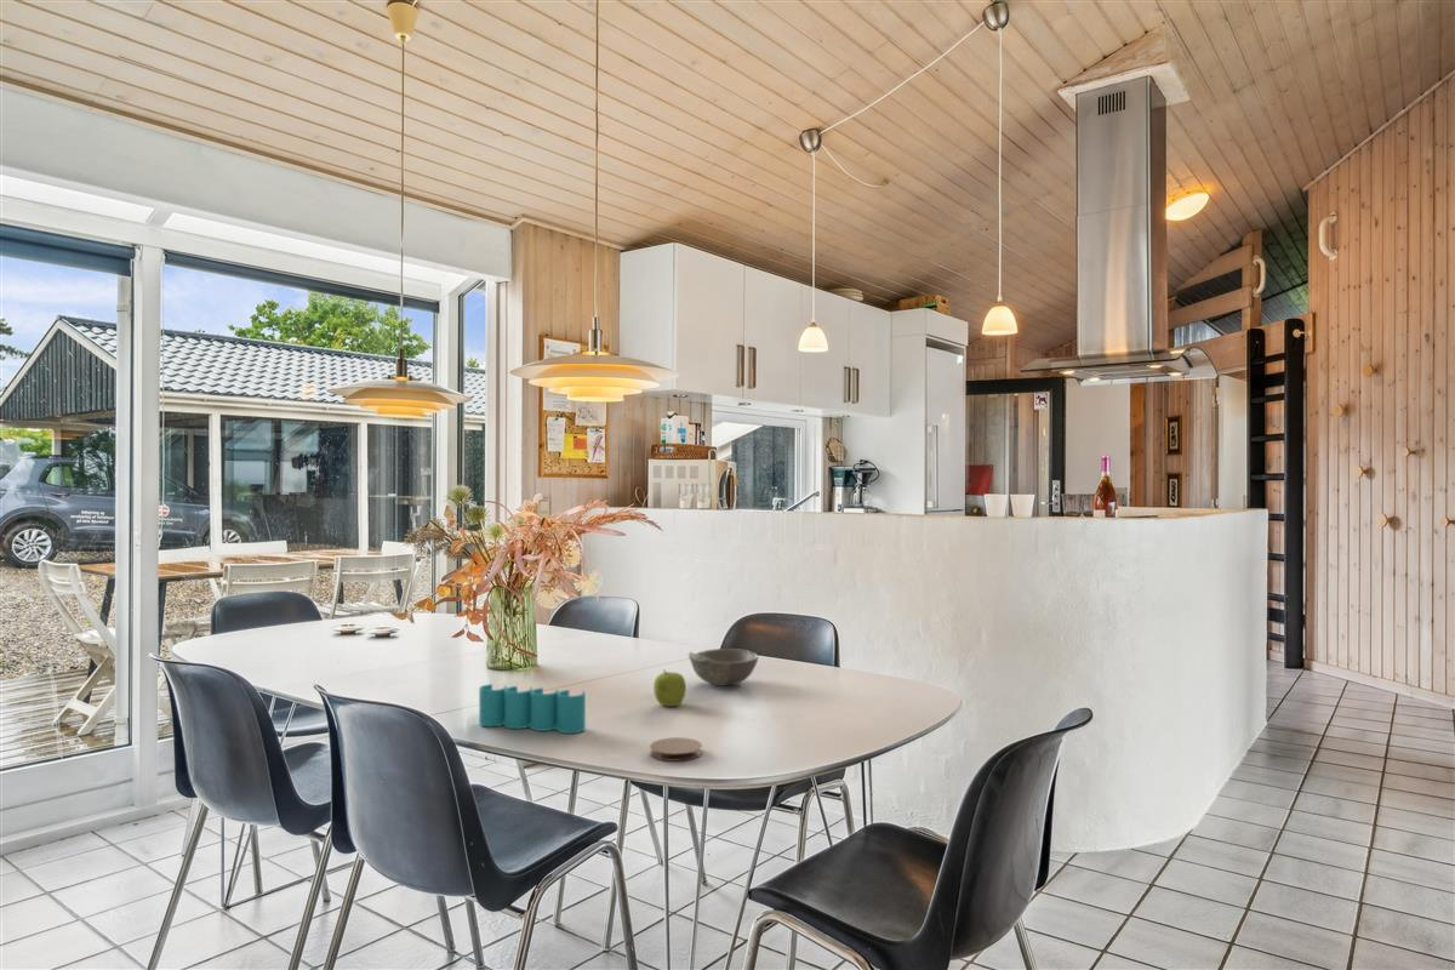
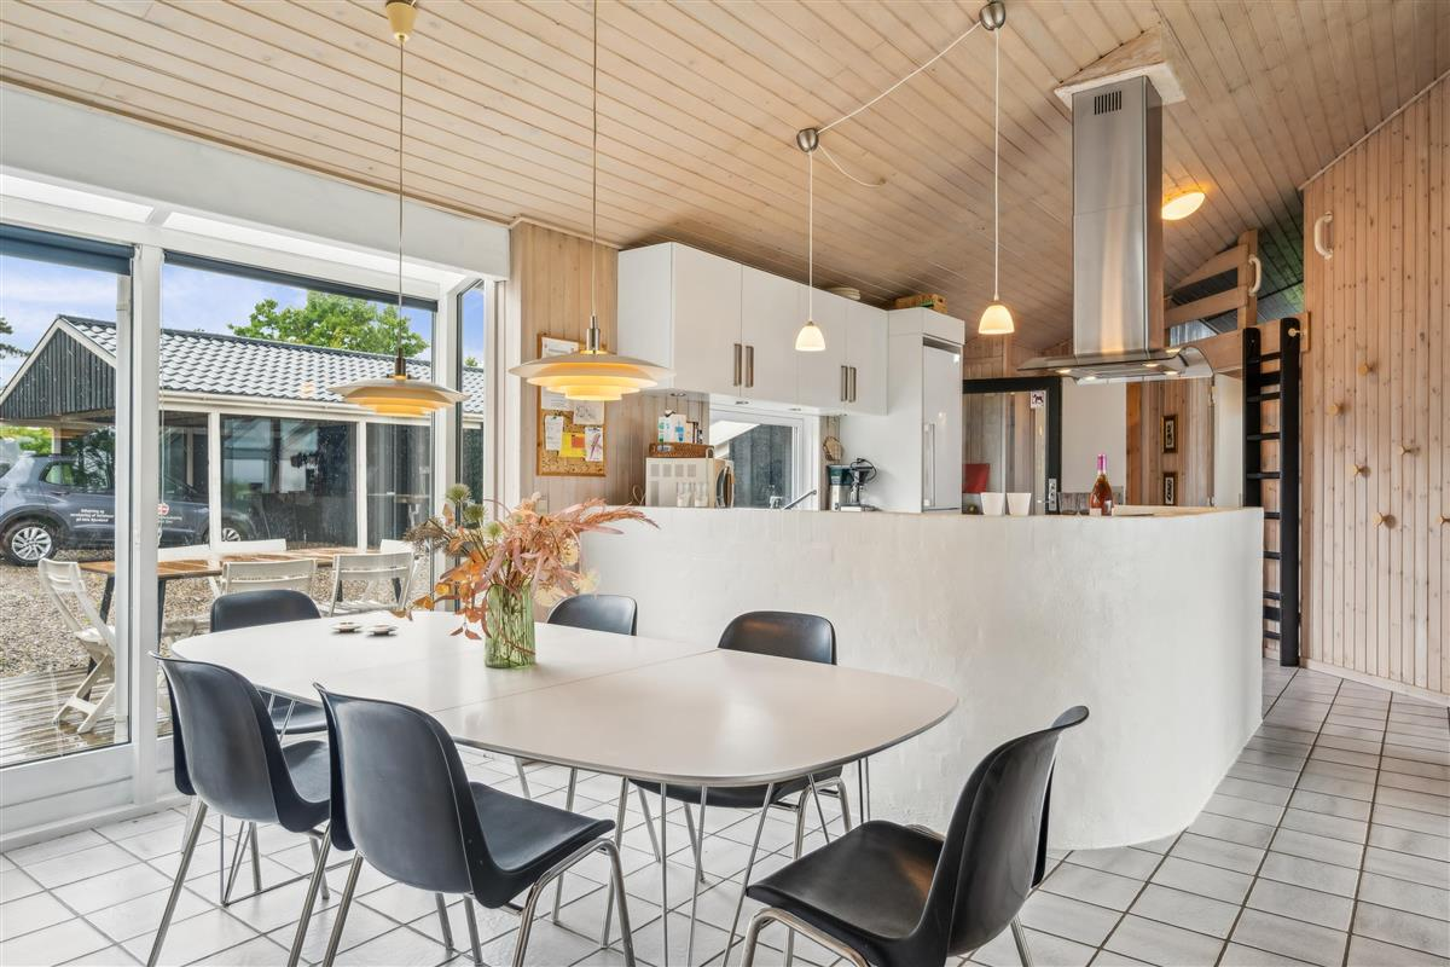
- coaster (675, 748)
- pen holder (531, 707)
- bowl (723, 667)
- fruit (669, 686)
